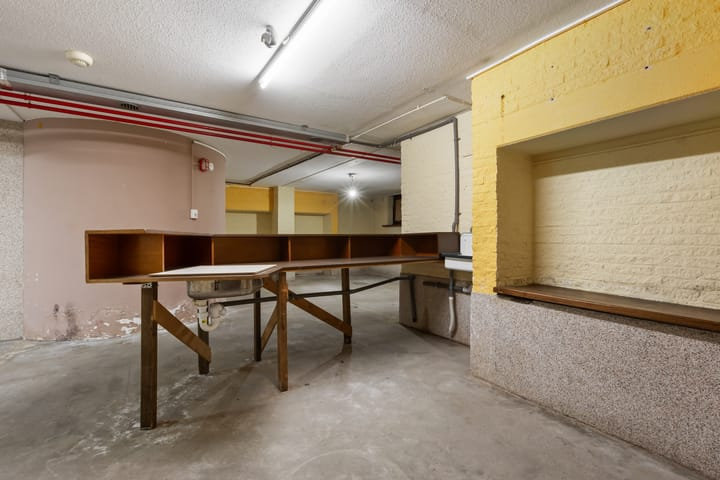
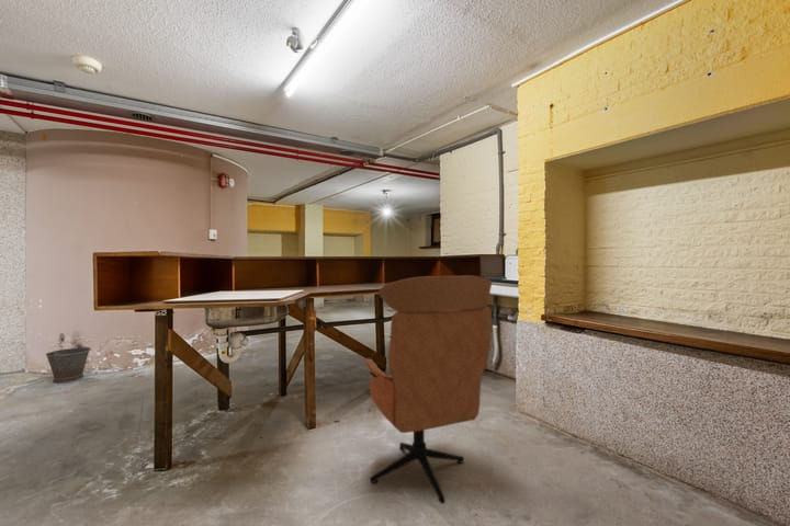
+ bucket (67, 363)
+ office chair (421, 373)
